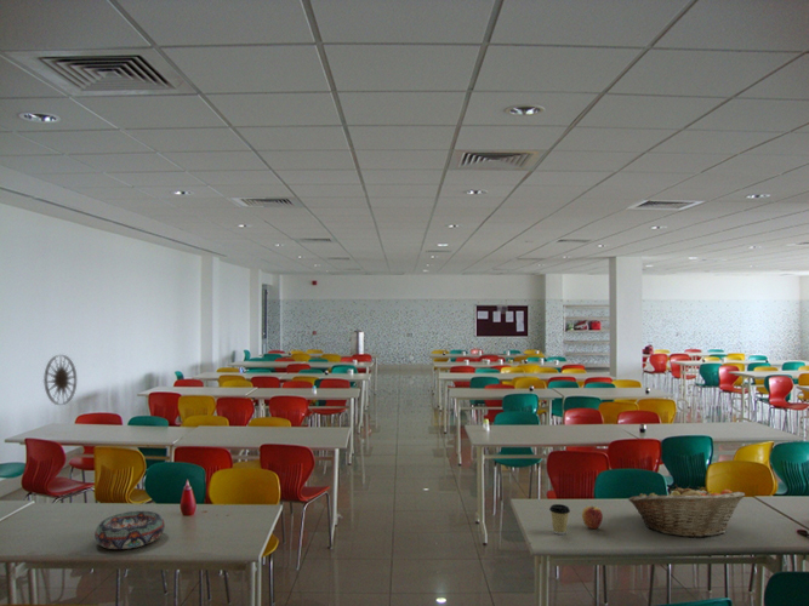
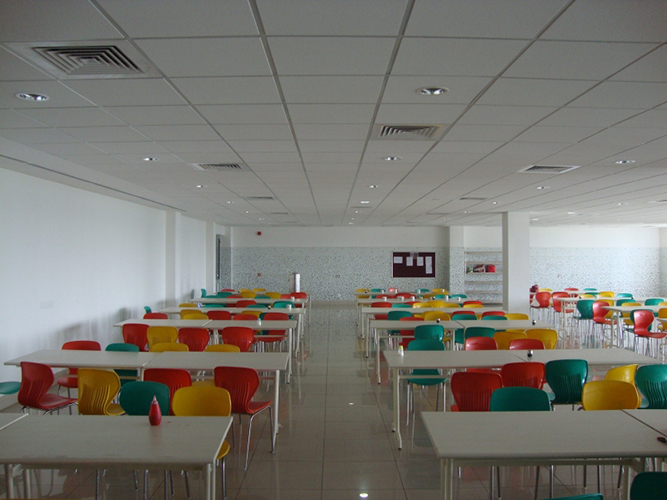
- apple (592, 516)
- decorative bowl (130, 530)
- fruit basket (685, 505)
- wall art (61, 379)
- coffee cup (559, 519)
